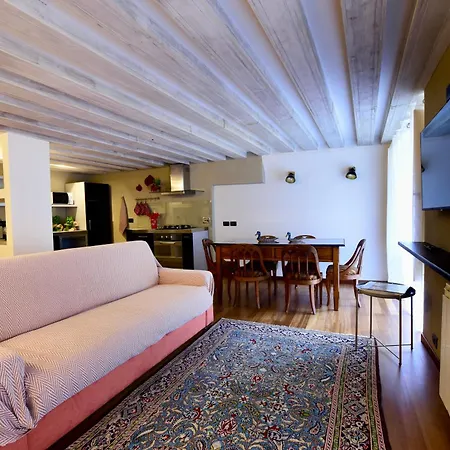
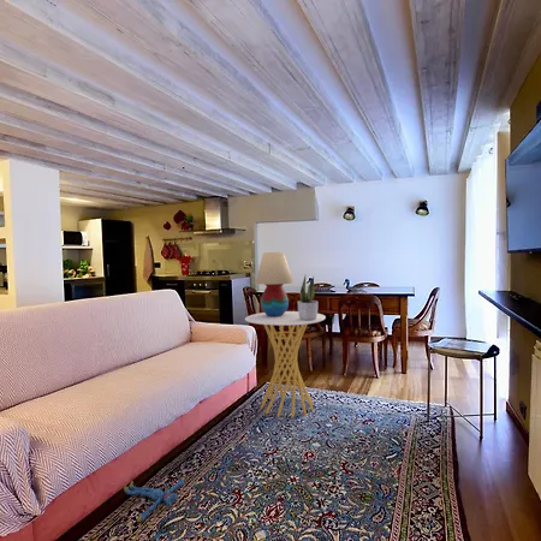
+ plush toy (150, 493)
+ table lamp (274, 284)
+ potted plant (307, 295)
+ side table (286, 362)
